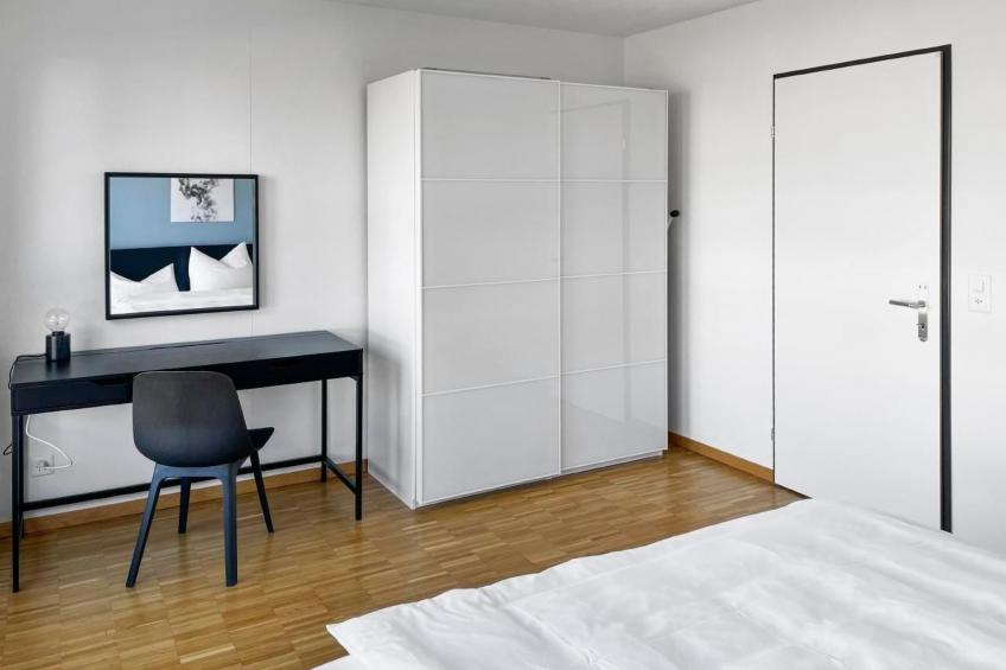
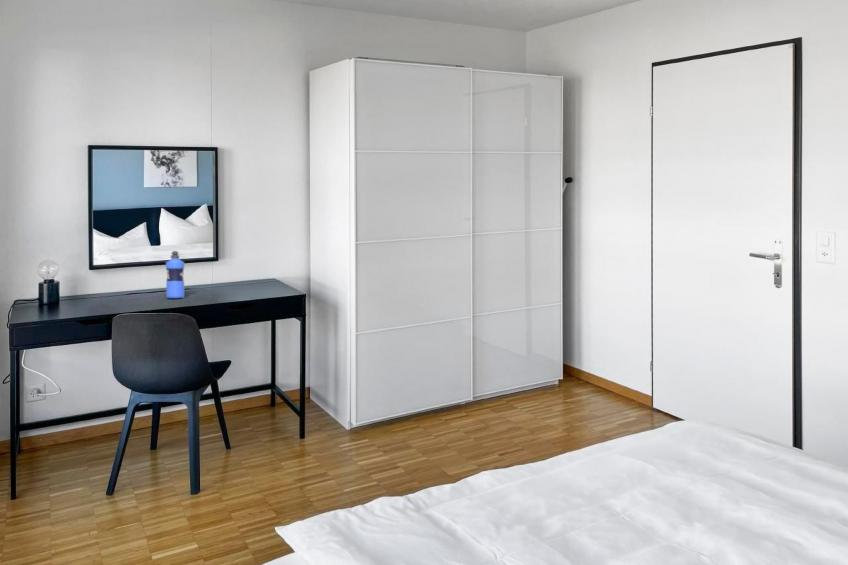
+ water bottle (175, 274)
